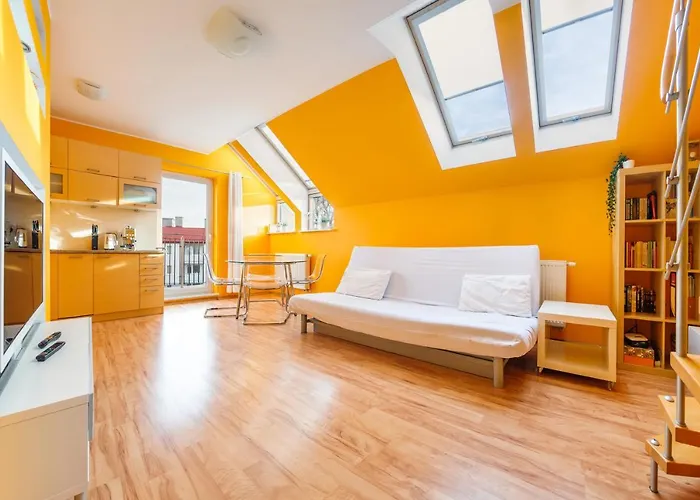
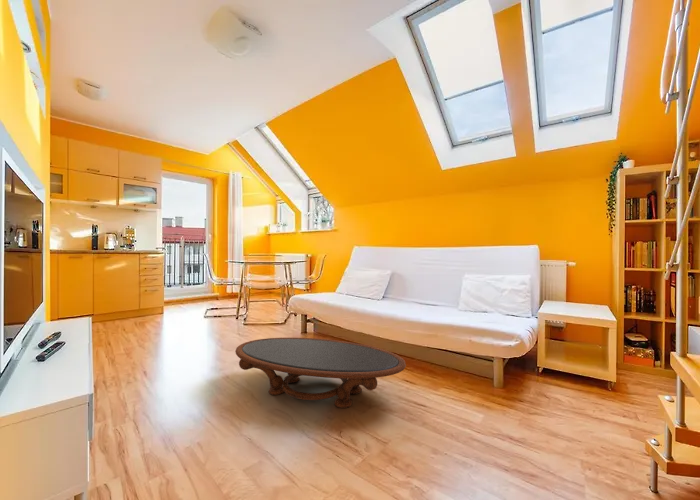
+ coffee table (315, 371)
